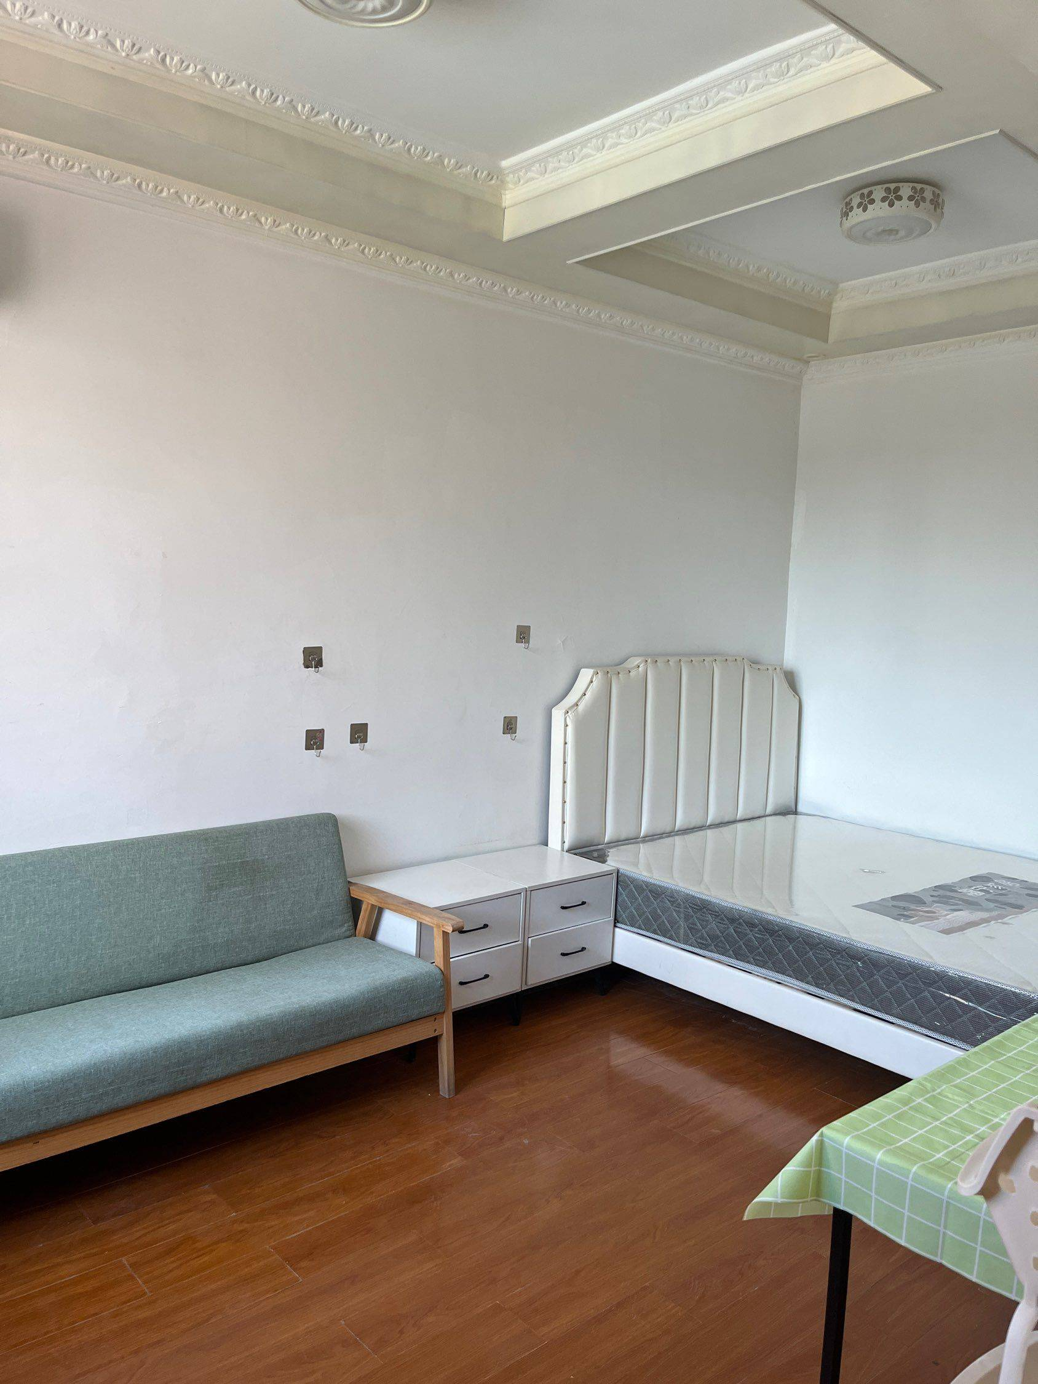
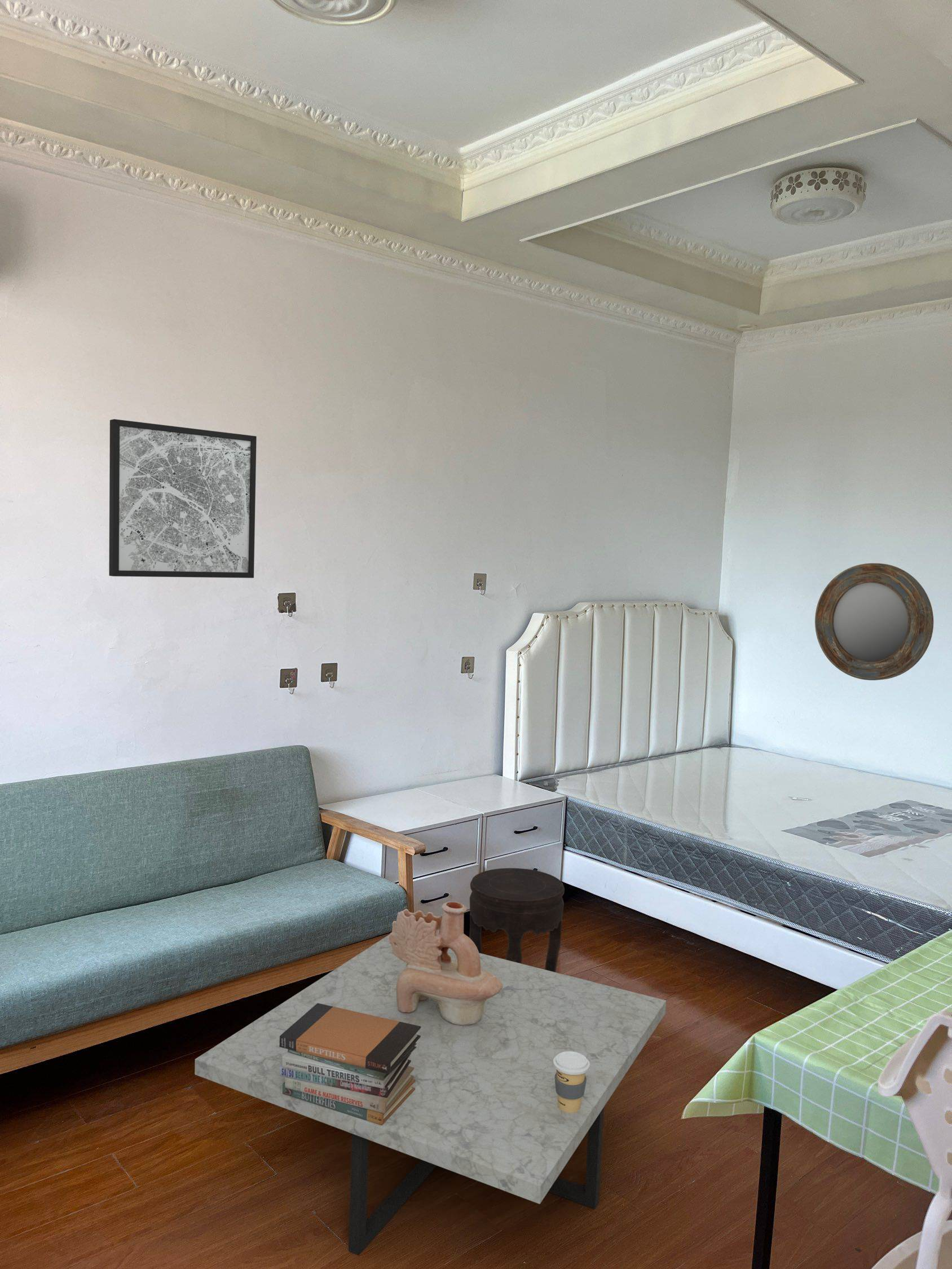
+ decorative vase (442, 957)
+ coffee table (447, 1089)
+ coffee cup (570, 1082)
+ home mirror (871, 622)
+ wall art (186, 503)
+ book stack (349, 1060)
+ side table (514, 947)
